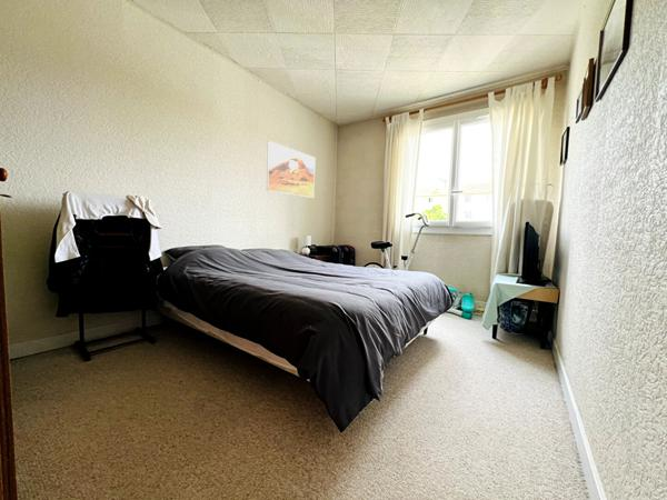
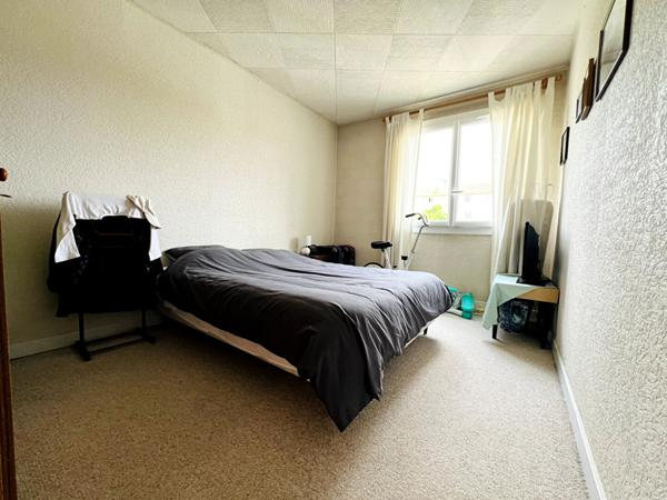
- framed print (292, 172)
